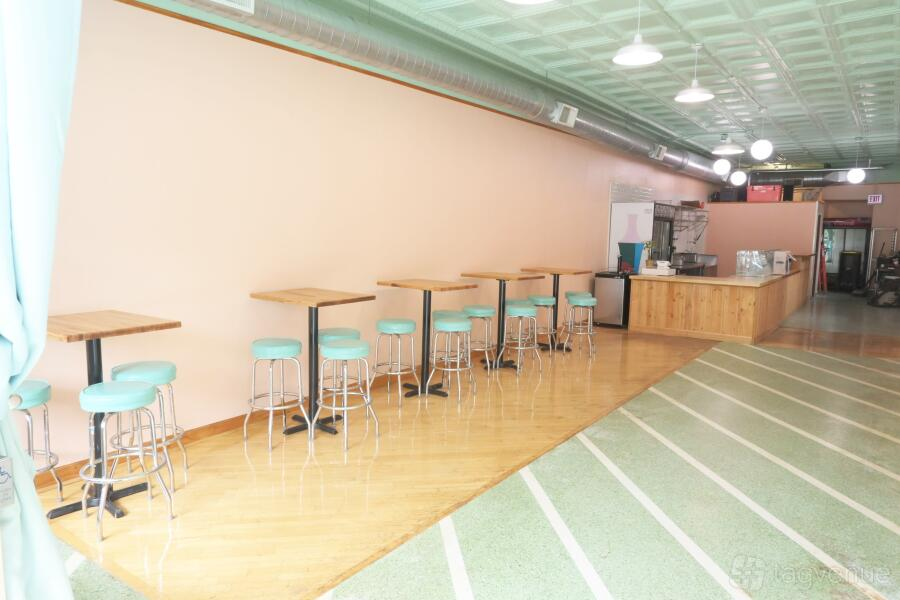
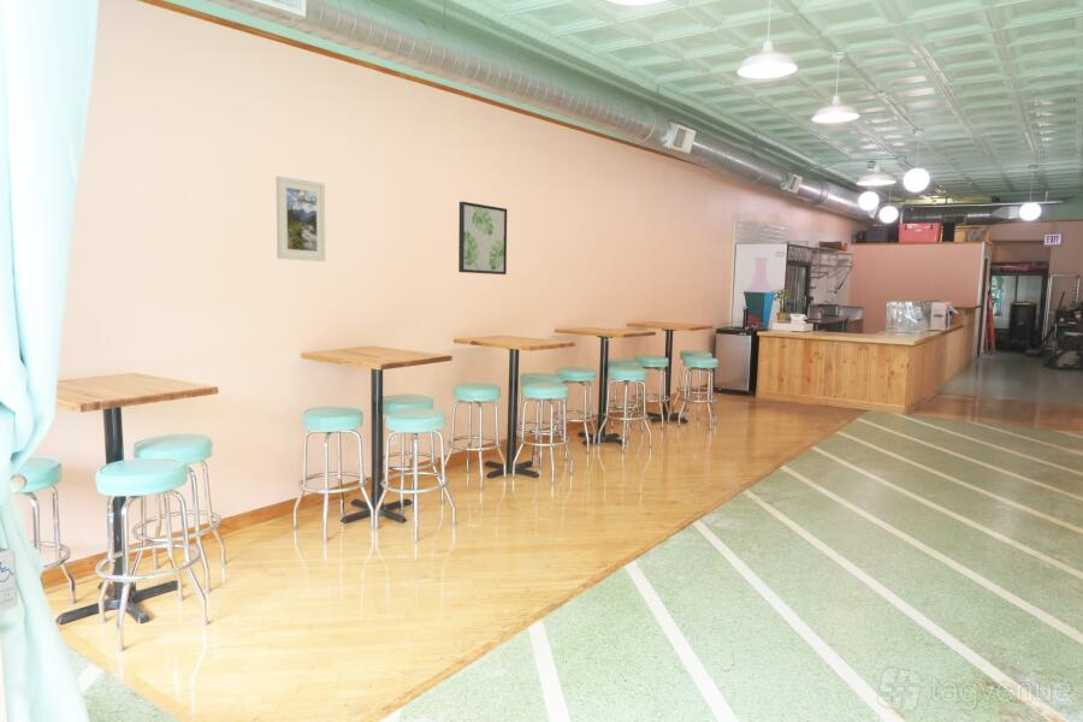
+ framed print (301, 219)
+ wall art (483, 239)
